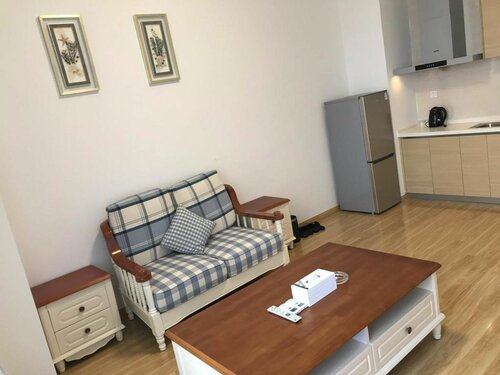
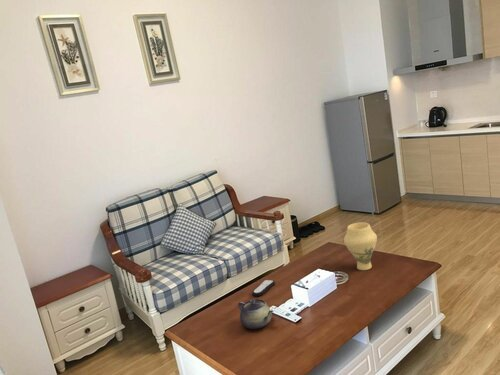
+ teapot (256, 312)
+ remote control (263, 287)
+ vase (361, 246)
